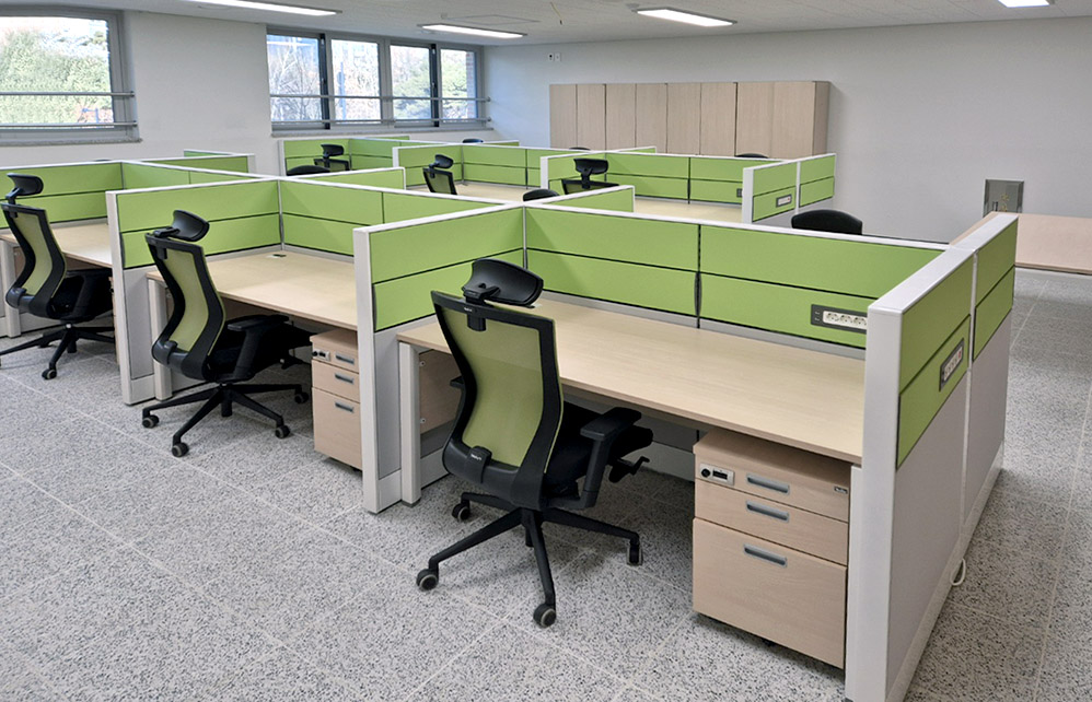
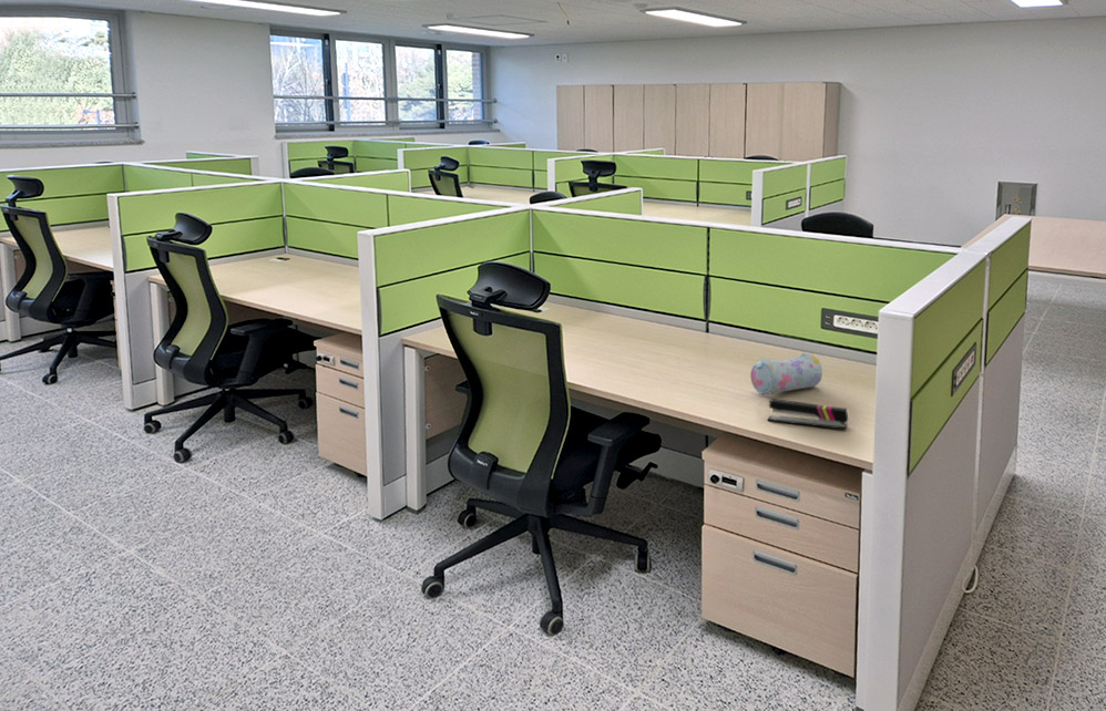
+ pencil case (787, 373)
+ stapler (807, 413)
